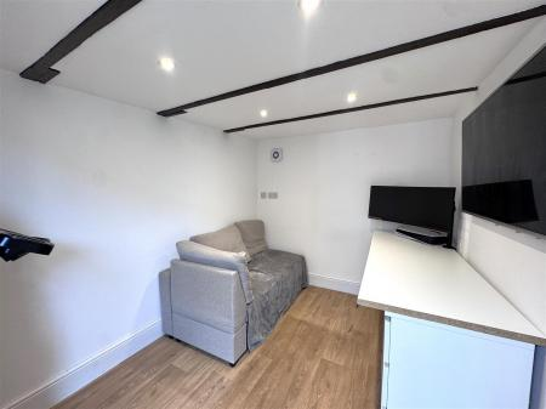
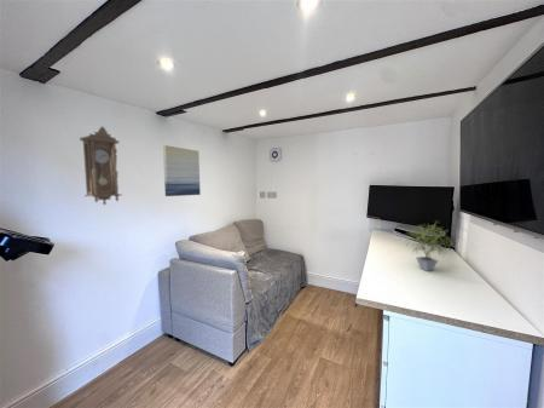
+ wall art (183, 172)
+ pendulum clock (102, 166)
+ potted plant (427, 243)
